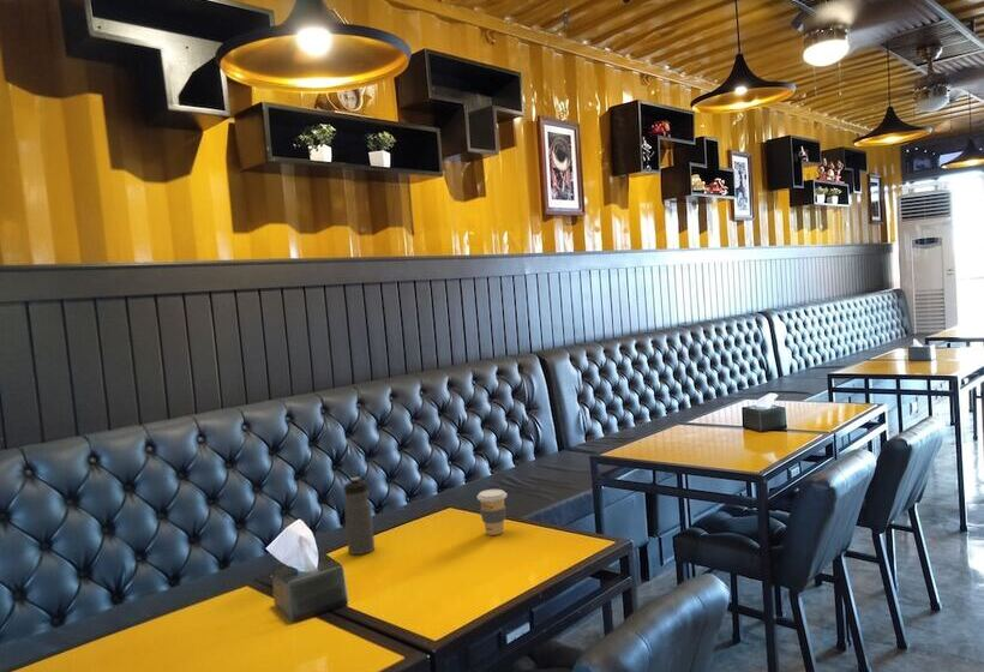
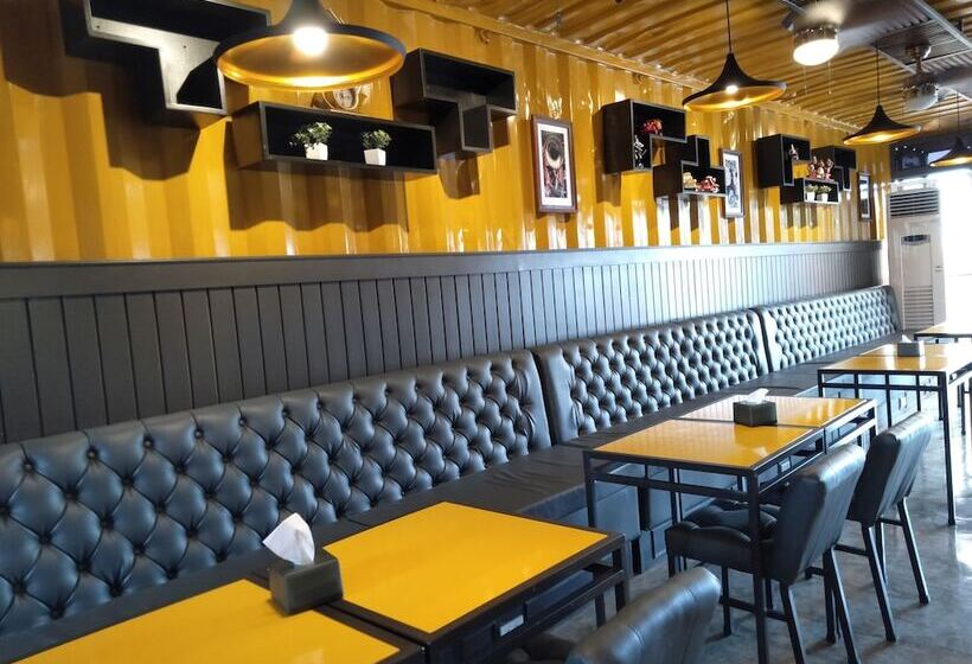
- coffee cup (493, 511)
- water bottle (358, 514)
